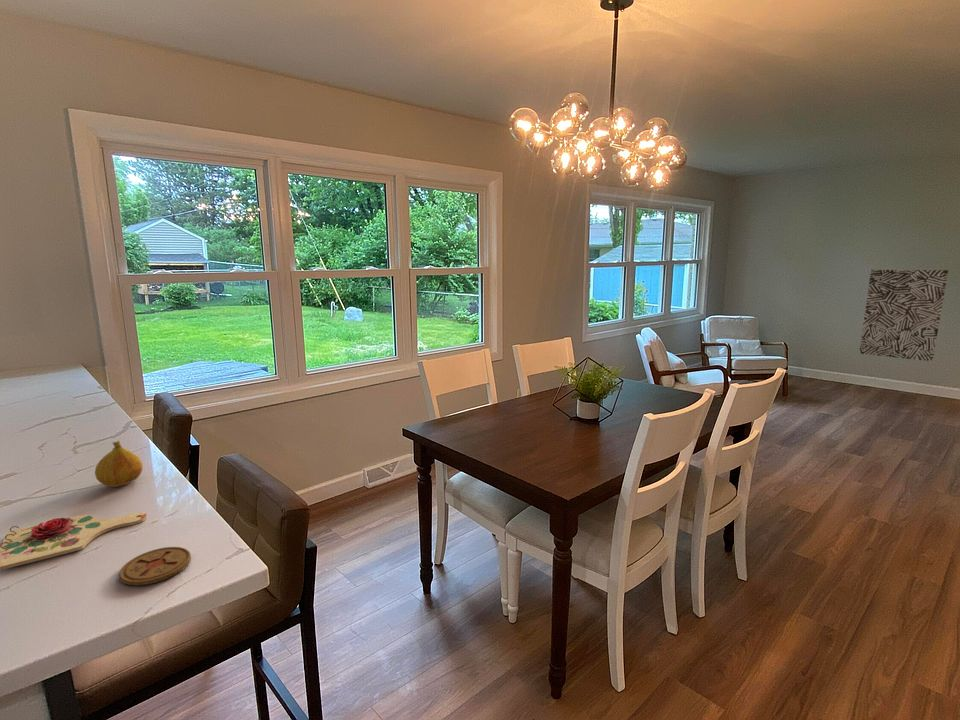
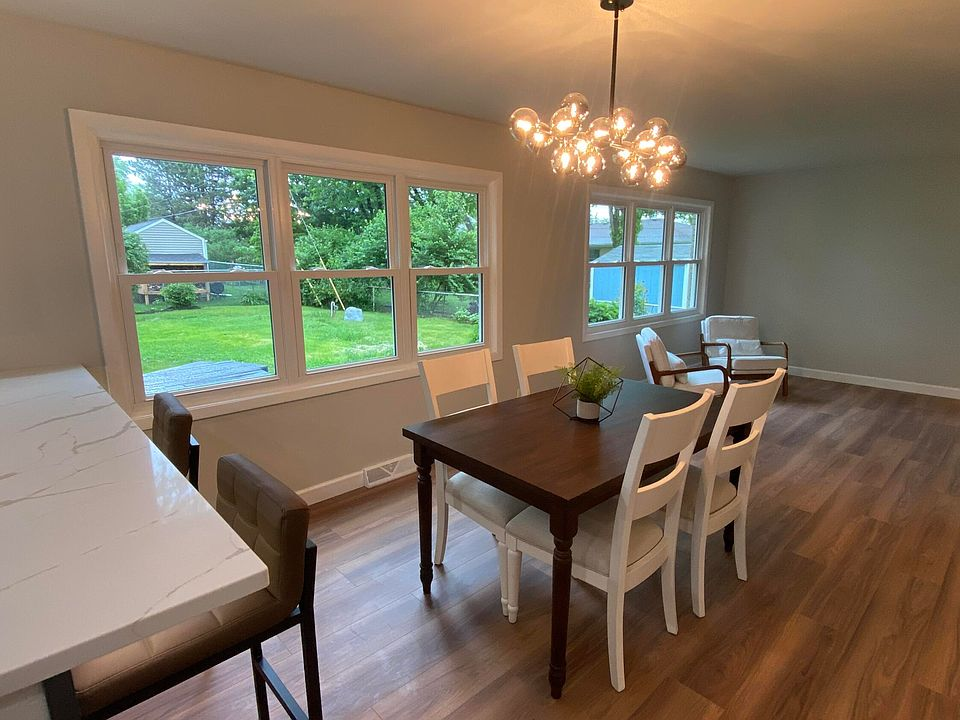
- cutting board (77, 527)
- fruit (118, 462)
- coaster (156, 564)
- wall art (901, 314)
